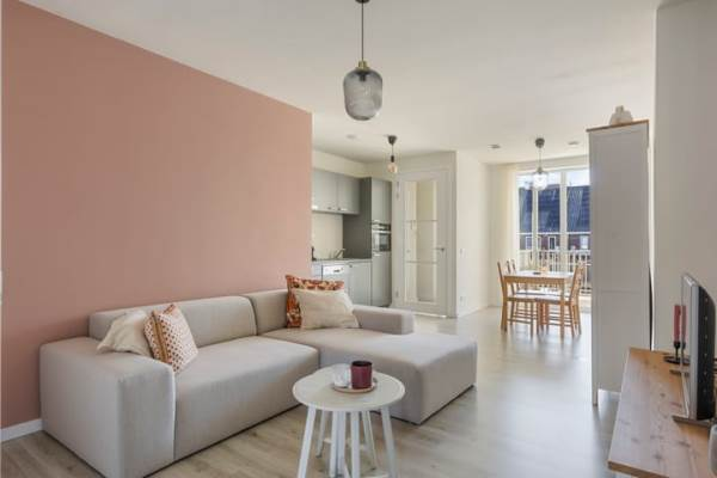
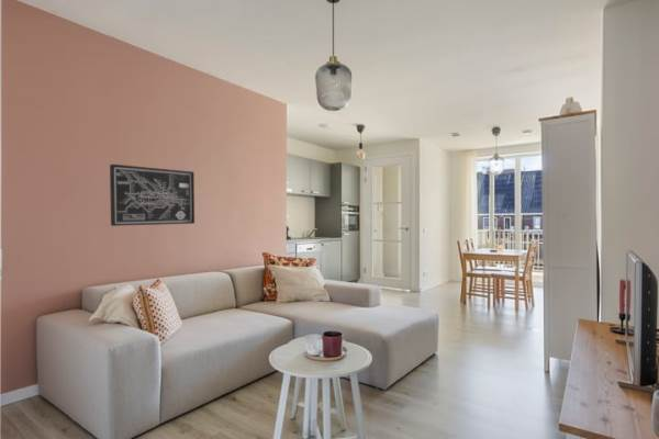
+ wall art (155, 196)
